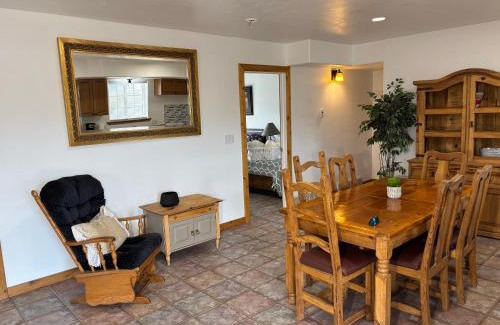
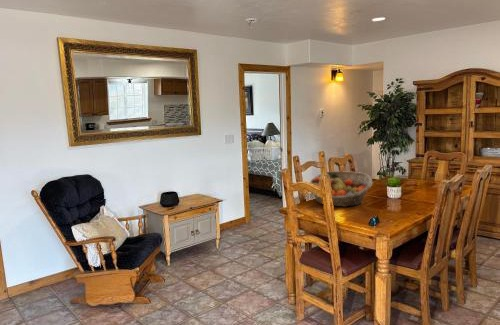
+ fruit basket (339, 188)
